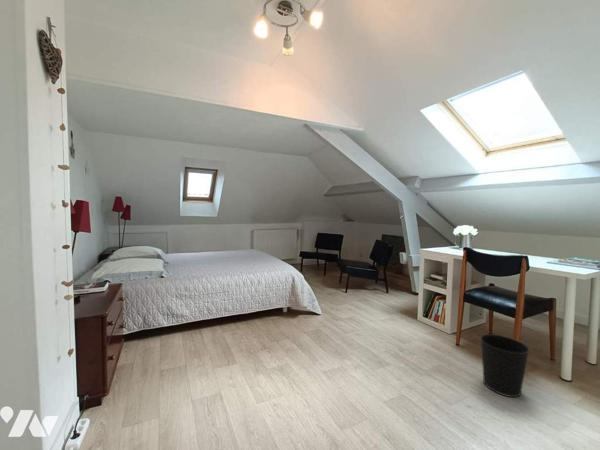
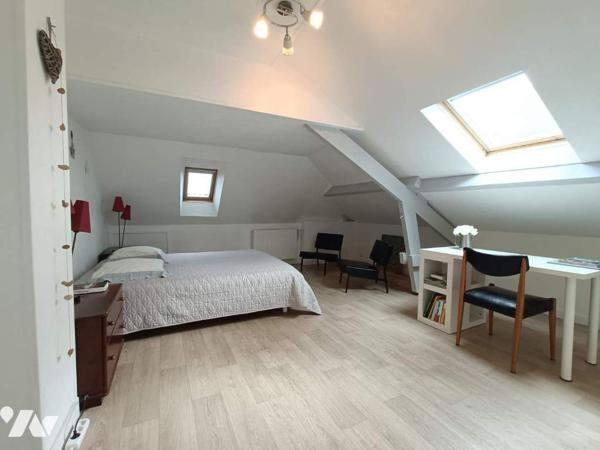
- wastebasket (502, 365)
